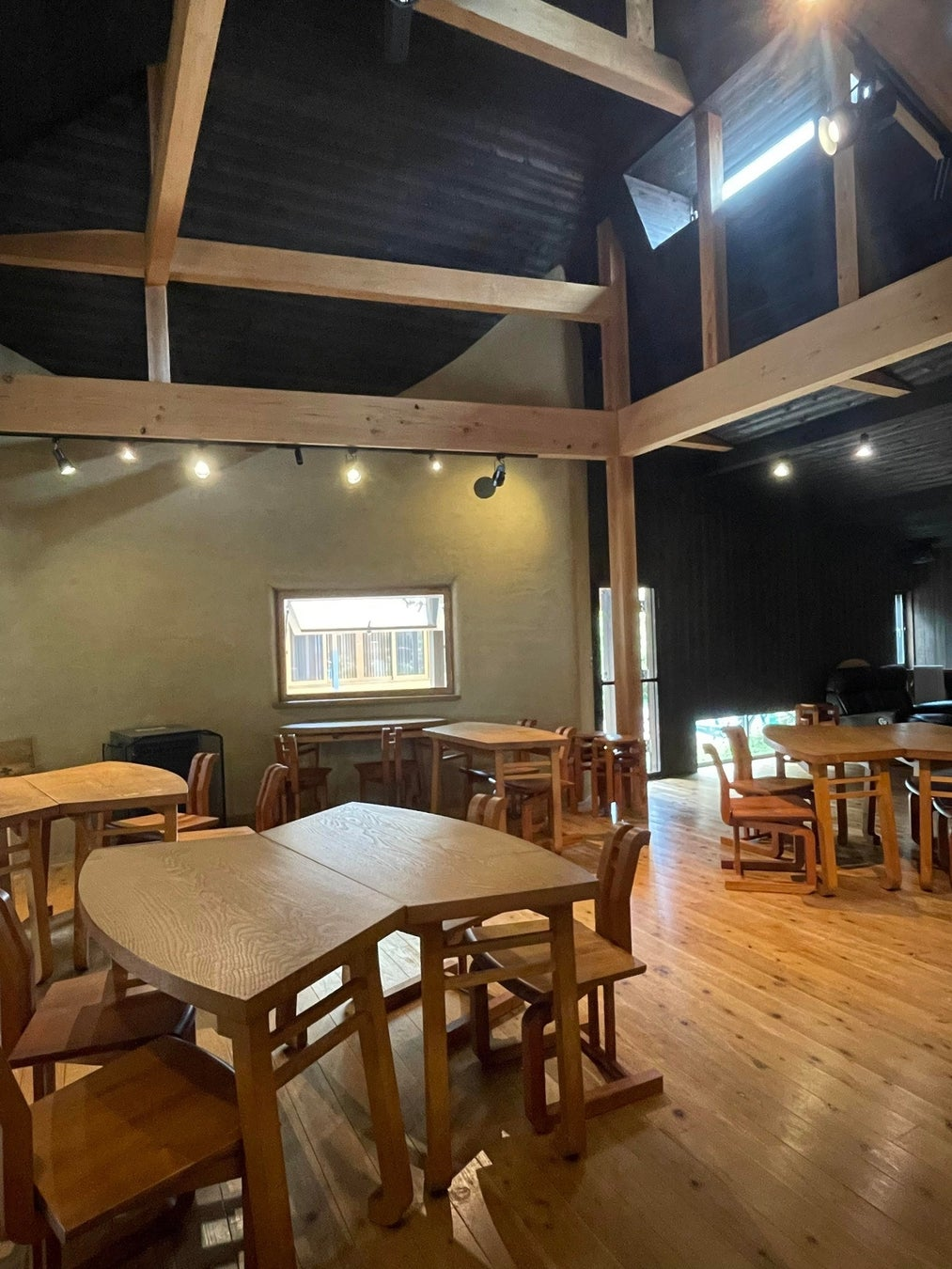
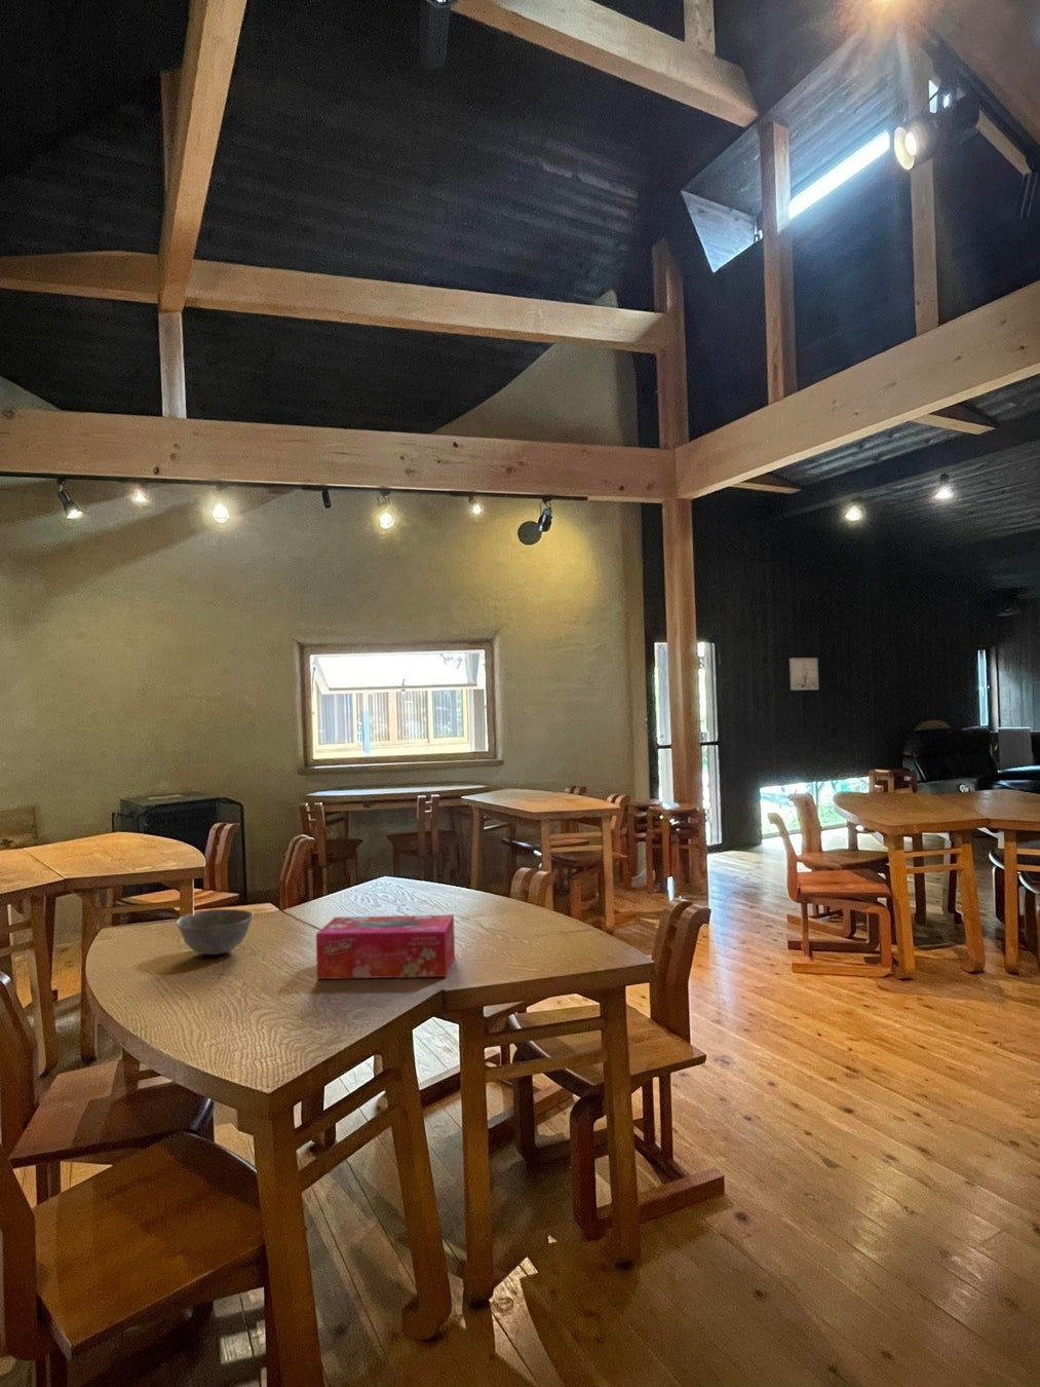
+ bowl (215, 933)
+ wall art (804, 674)
+ tissue box (387, 945)
